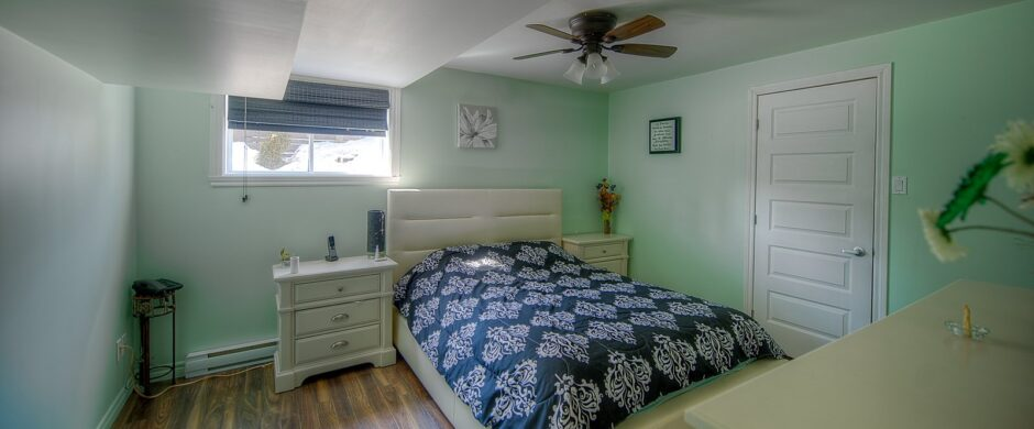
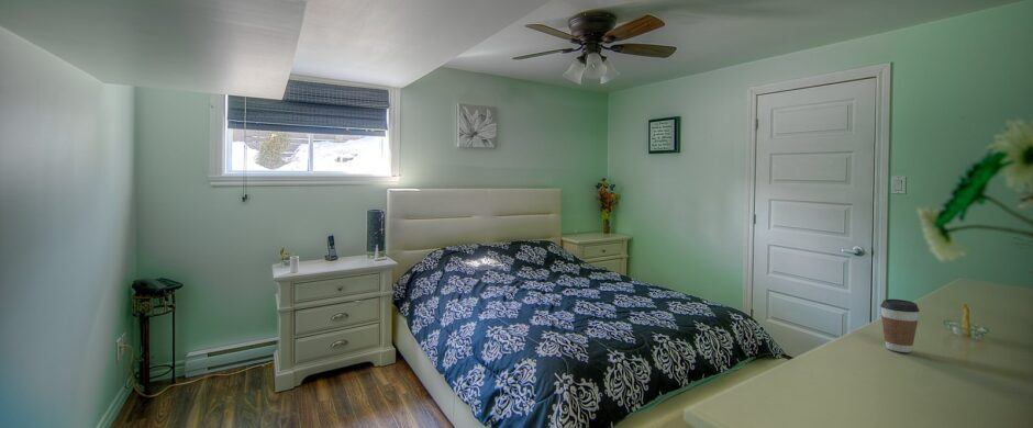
+ coffee cup (899, 325)
